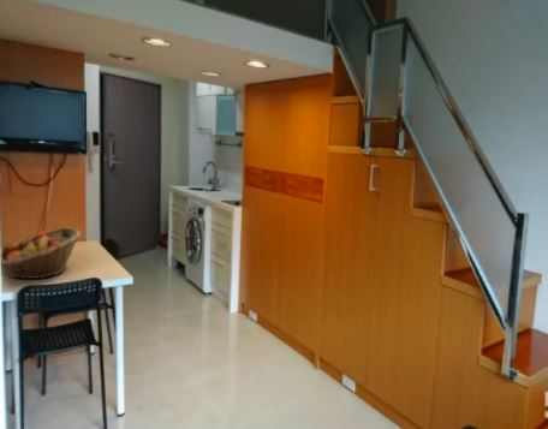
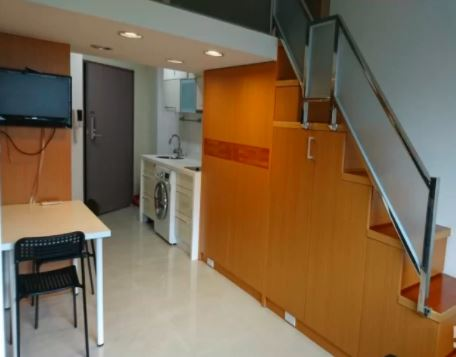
- fruit basket (40, 251)
